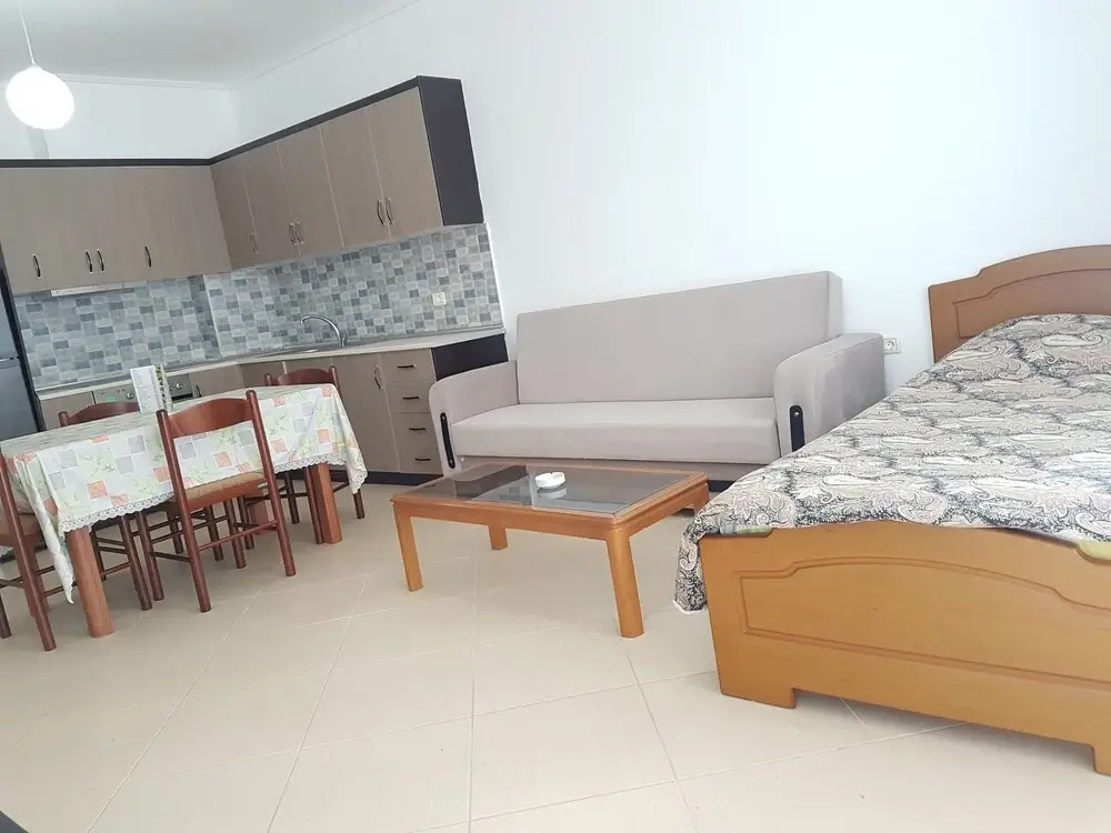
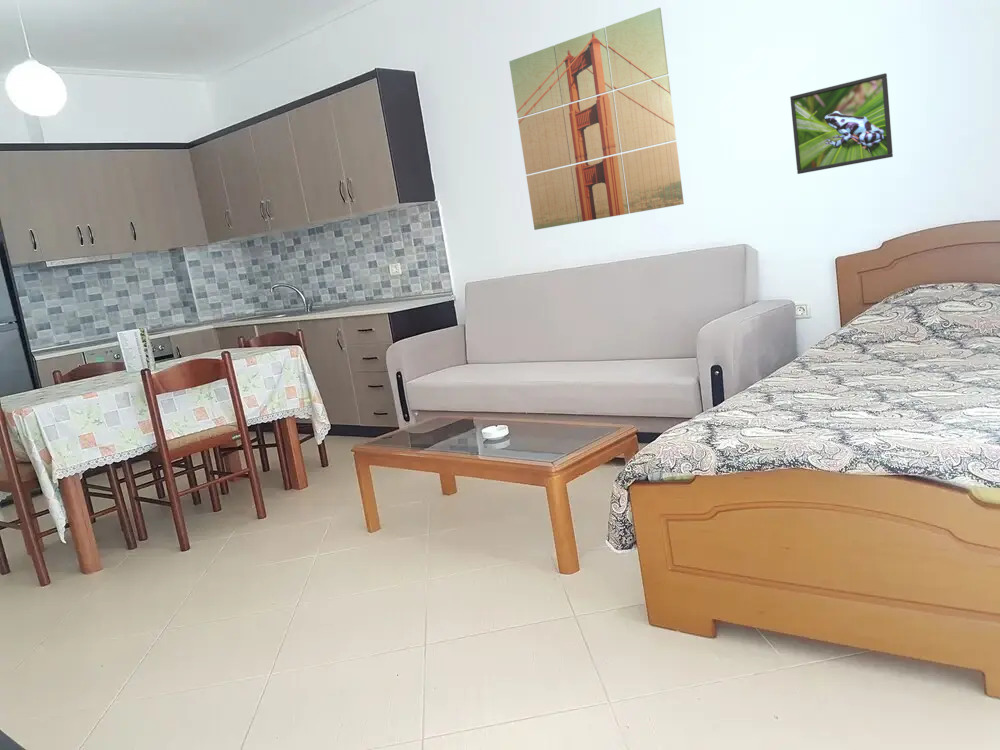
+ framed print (840, 125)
+ wall art (591, 128)
